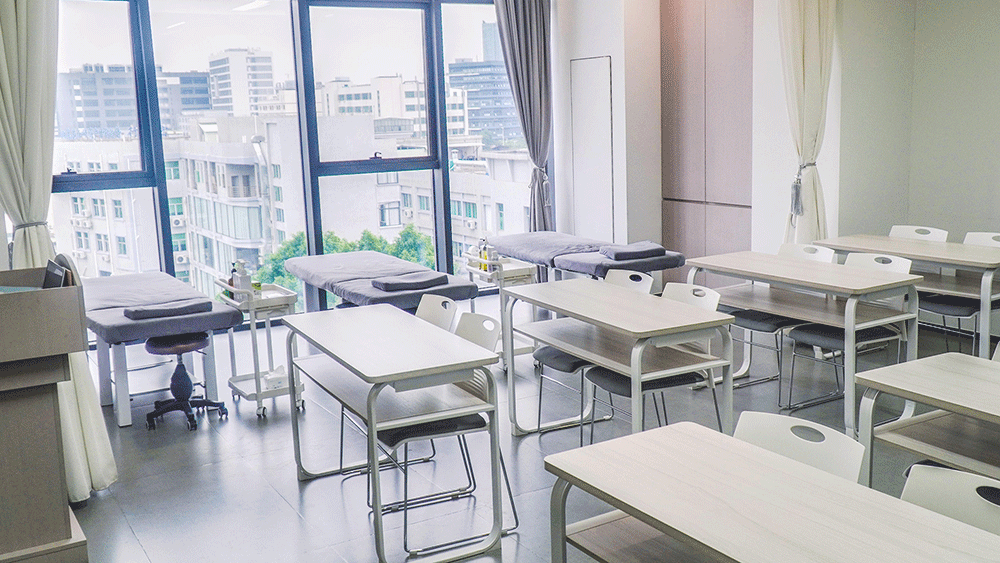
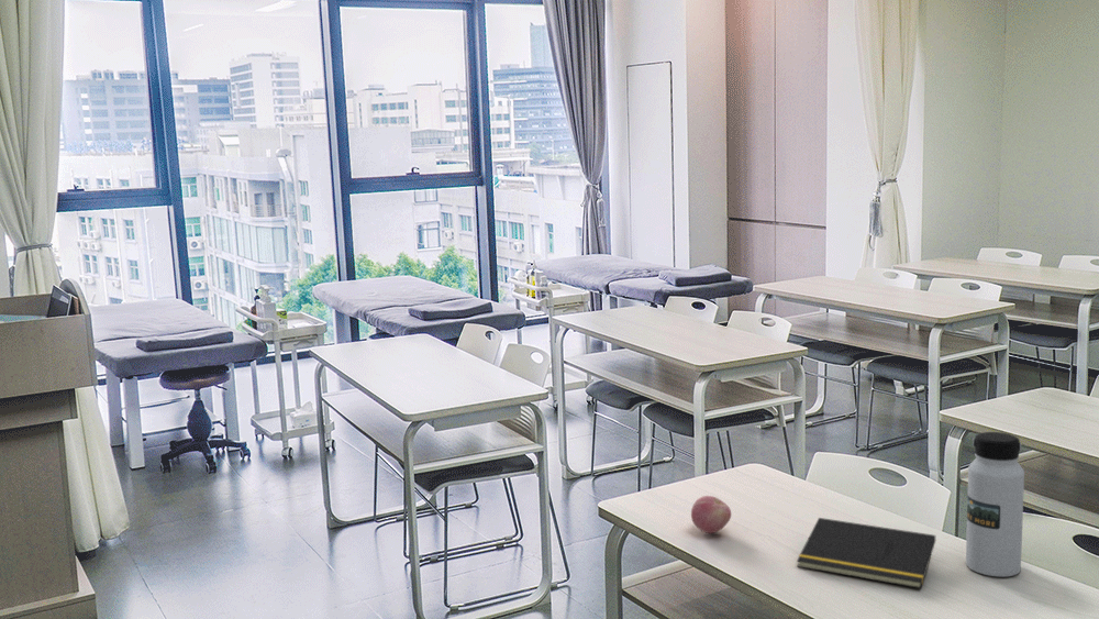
+ water bottle (995, 501)
+ apple (711, 513)
+ notepad (866, 550)
